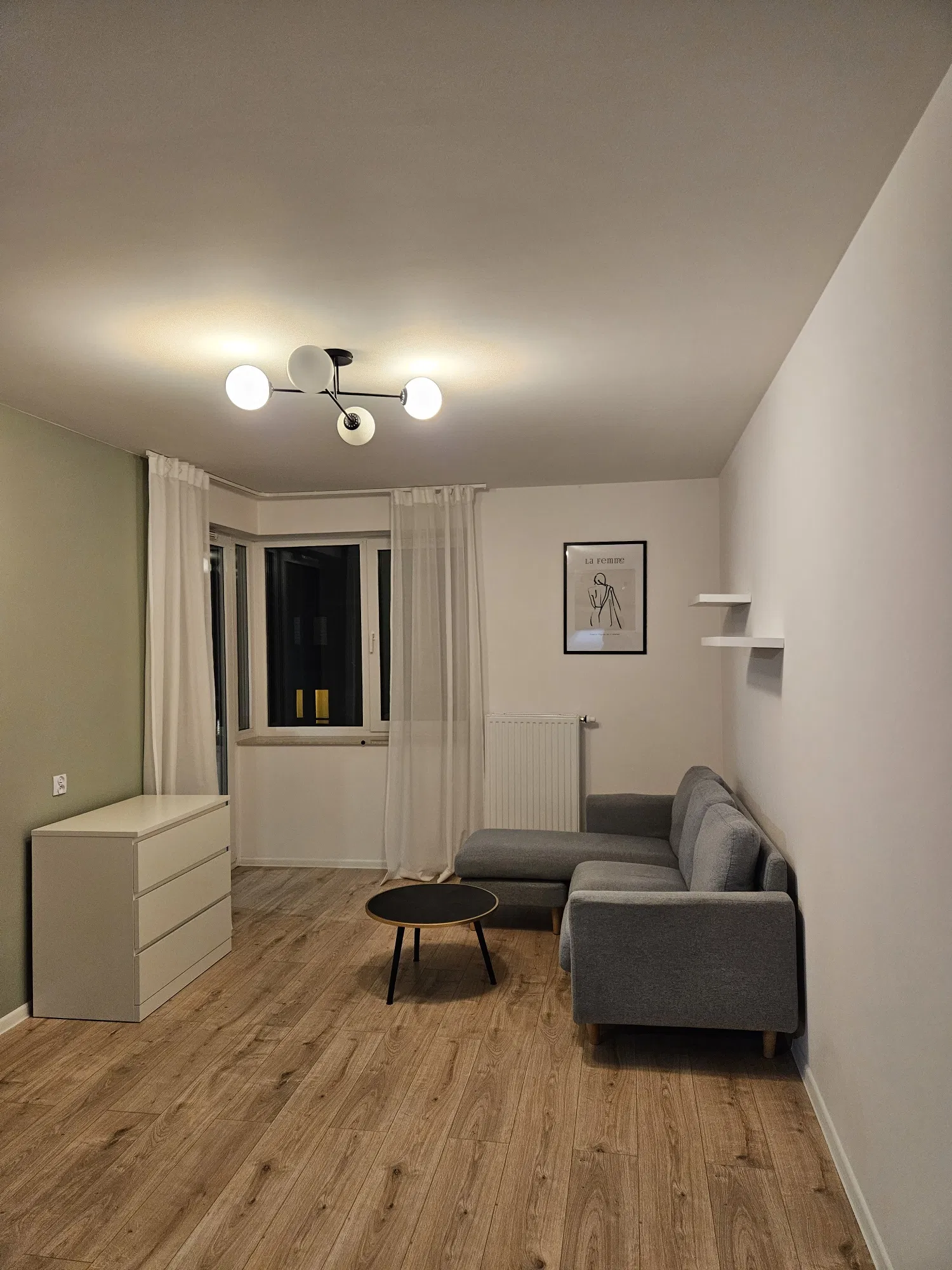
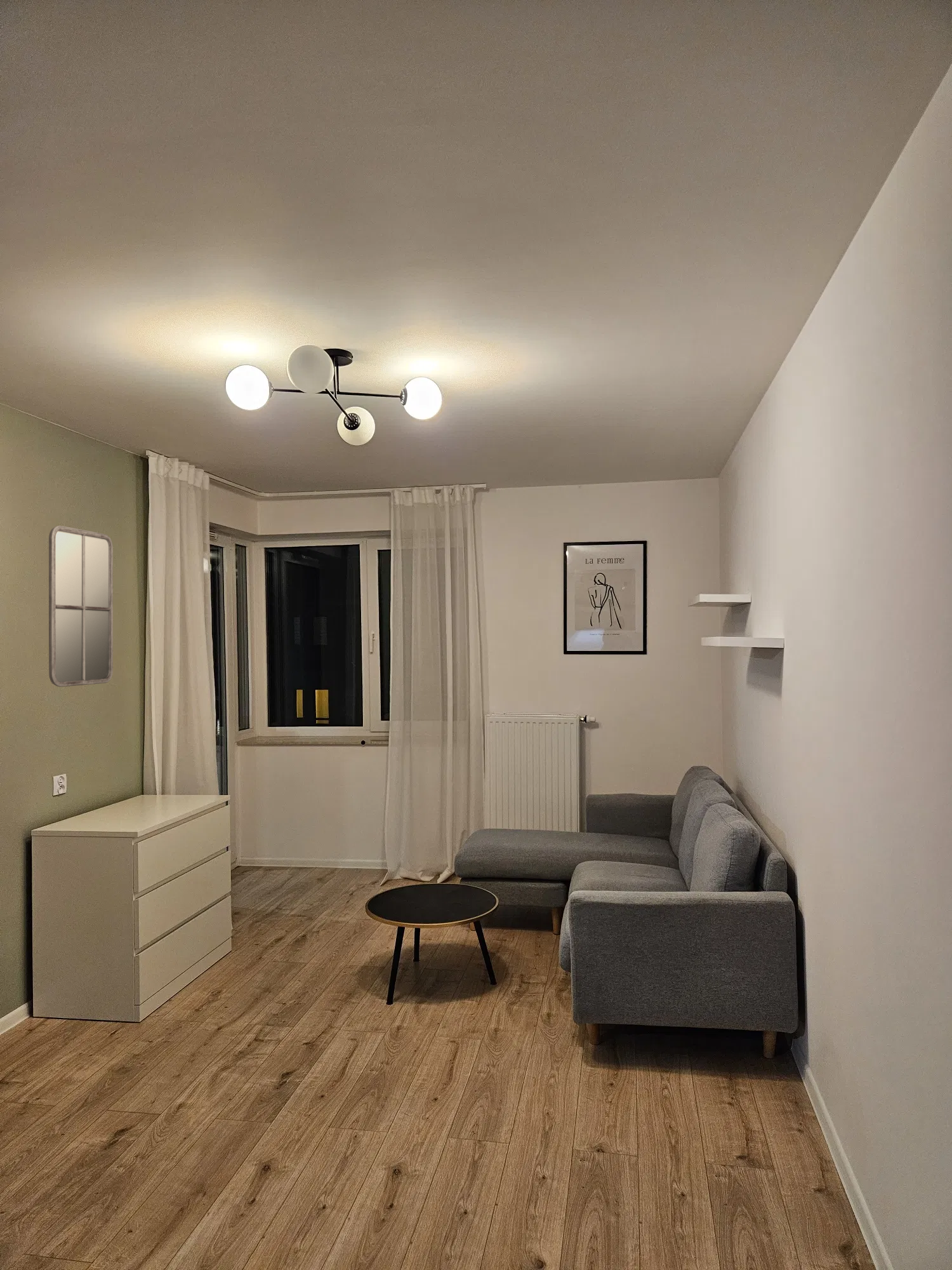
+ home mirror (82, 607)
